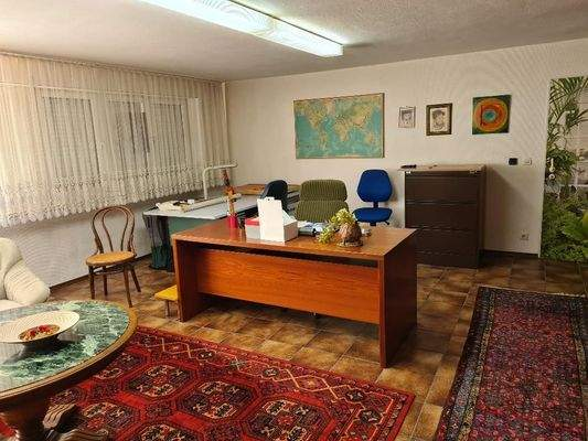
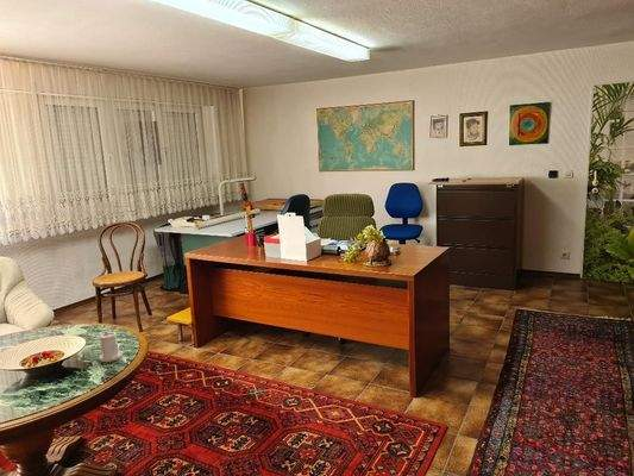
+ candle (109, 344)
